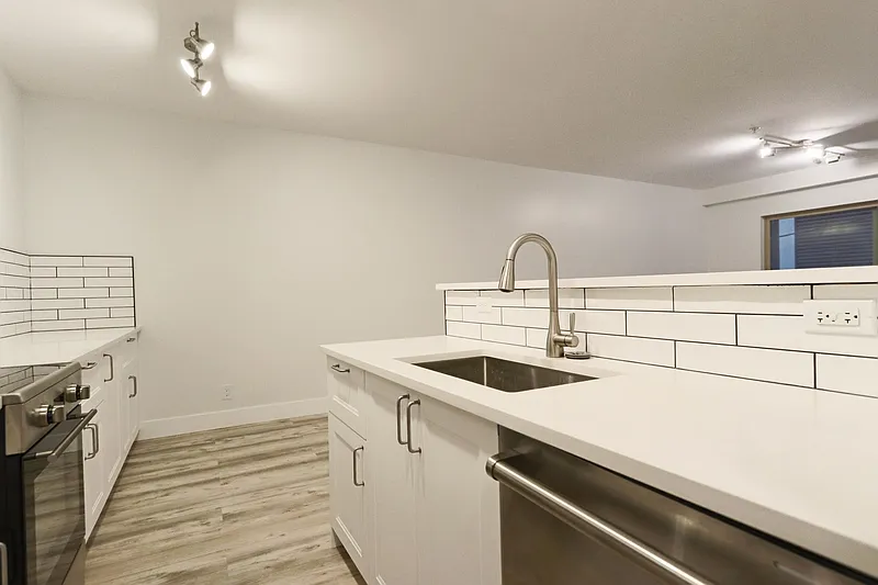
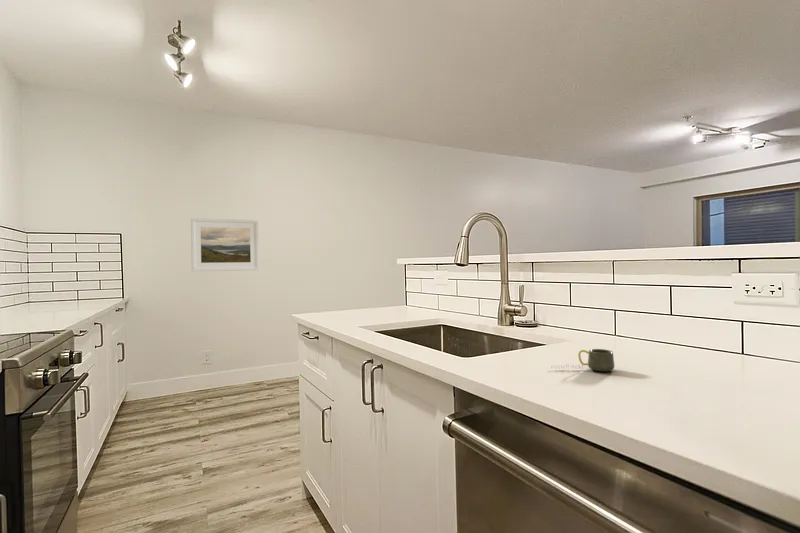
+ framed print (226, 245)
+ mug (581, 360)
